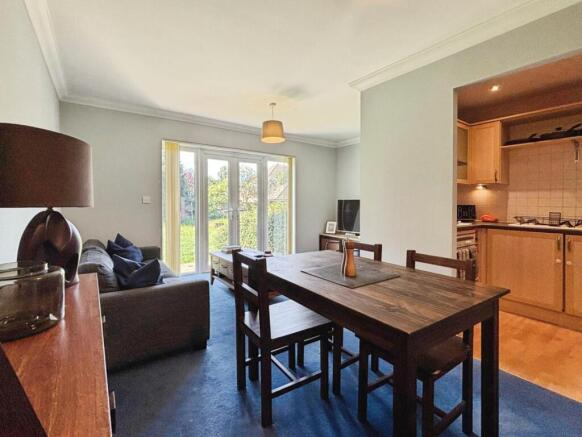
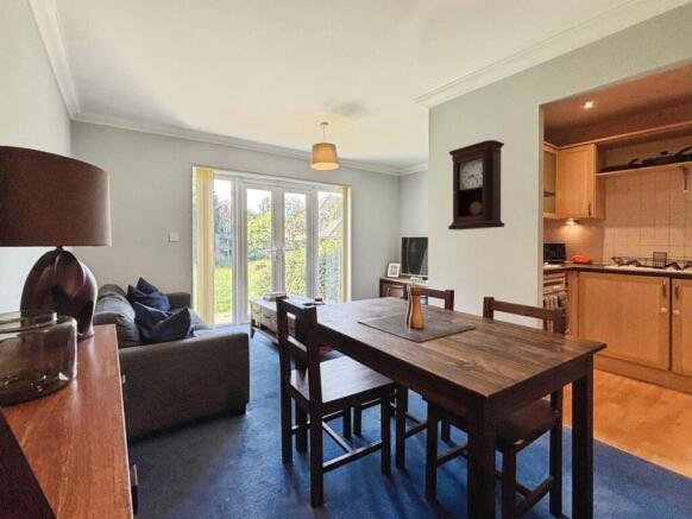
+ pendulum clock (473, 188)
